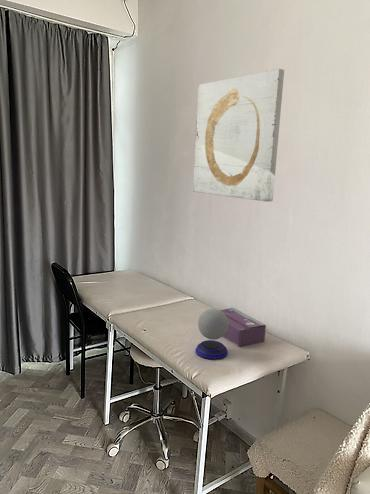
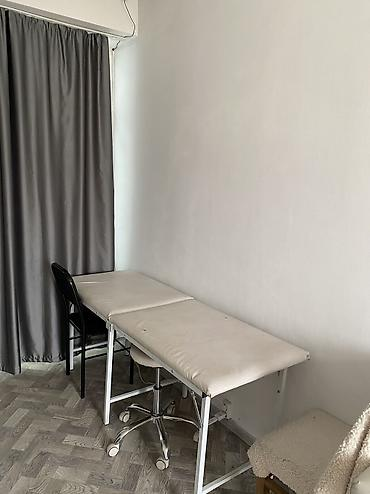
- tissue box (236, 325)
- wall art (232, 138)
- speaker (212, 331)
